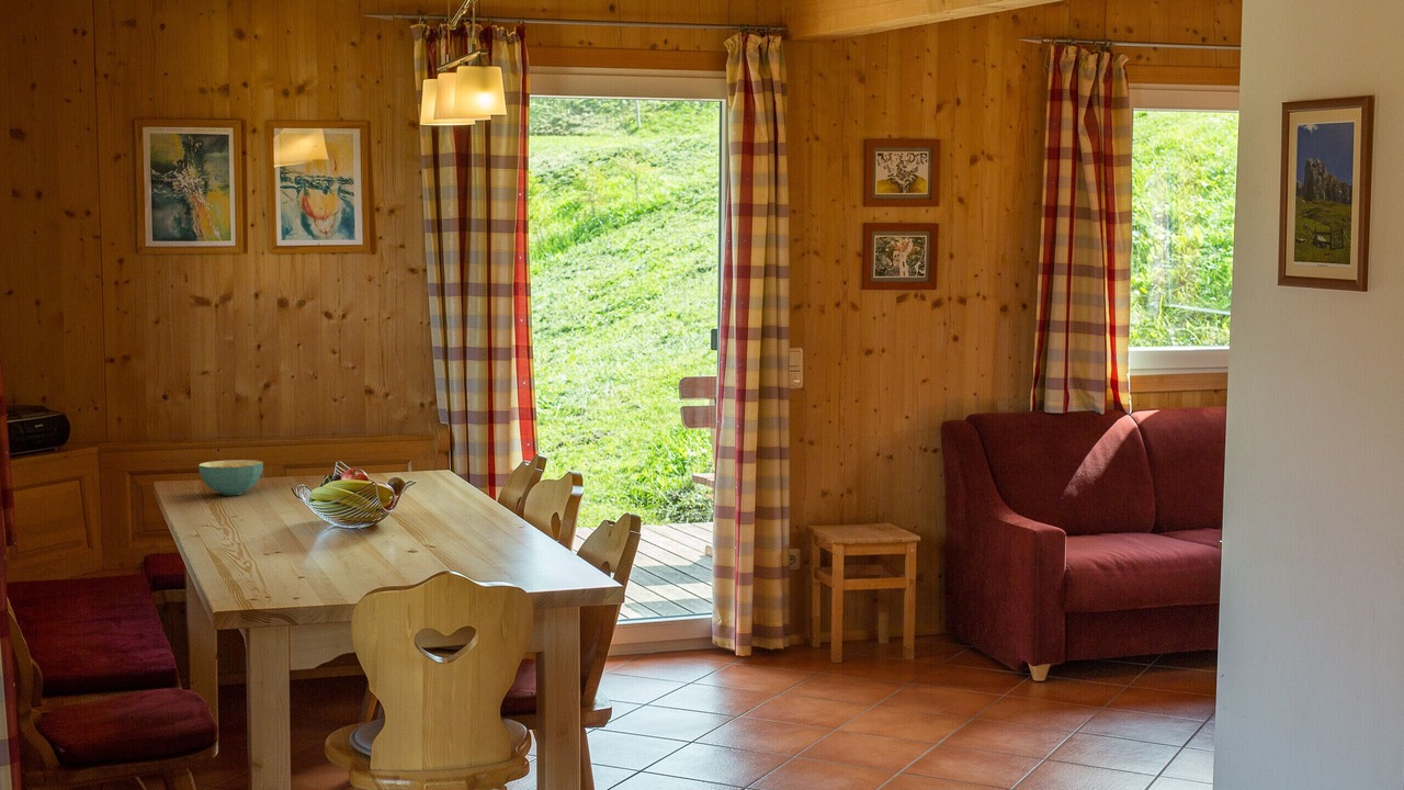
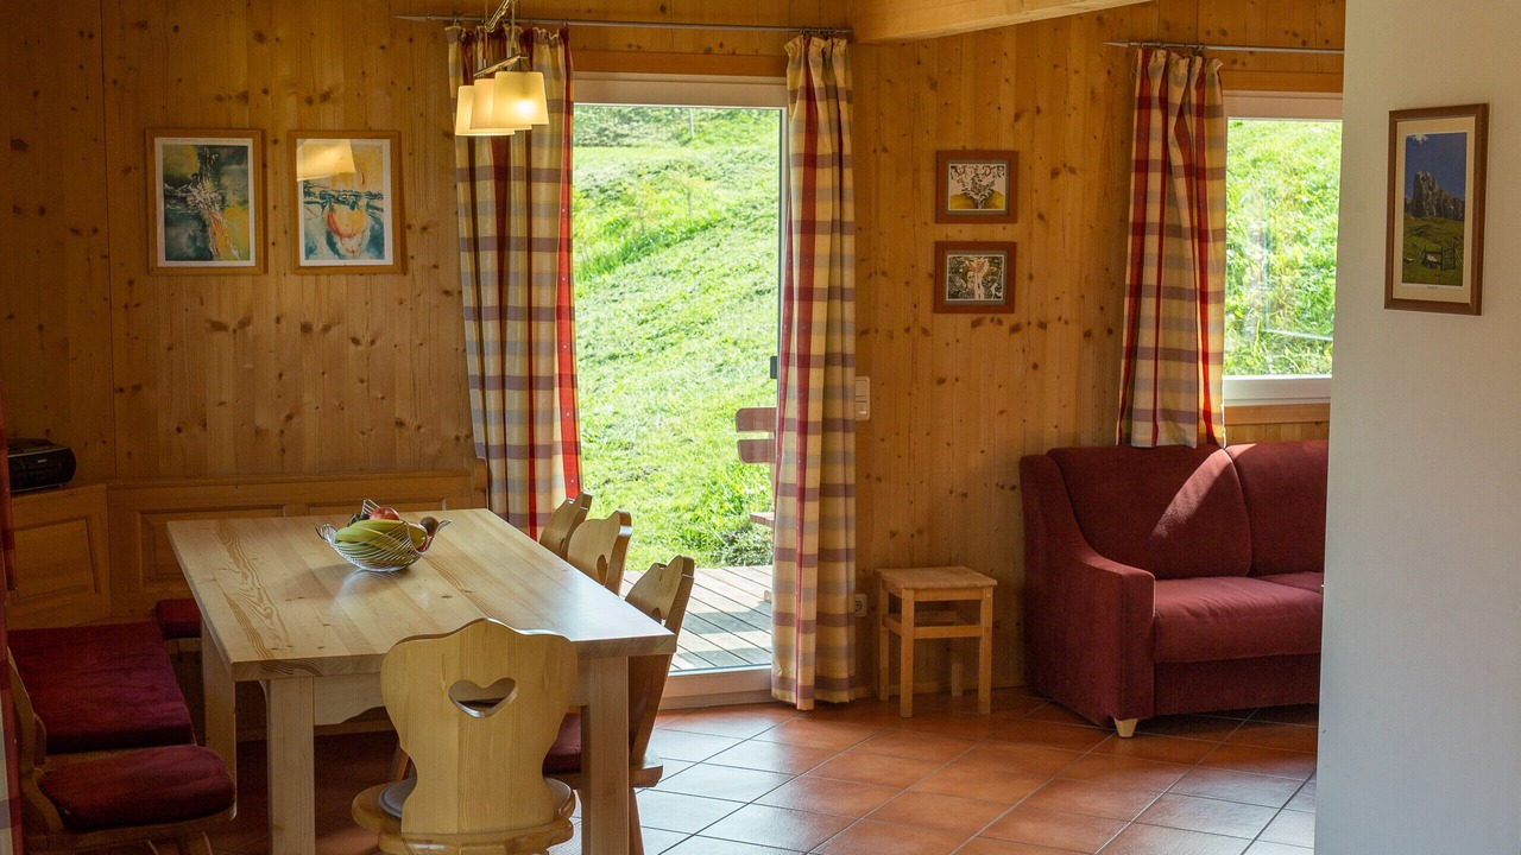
- cereal bowl (231, 478)
